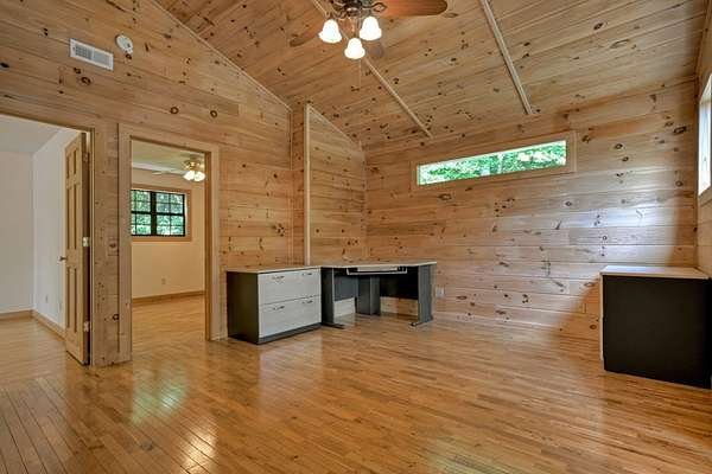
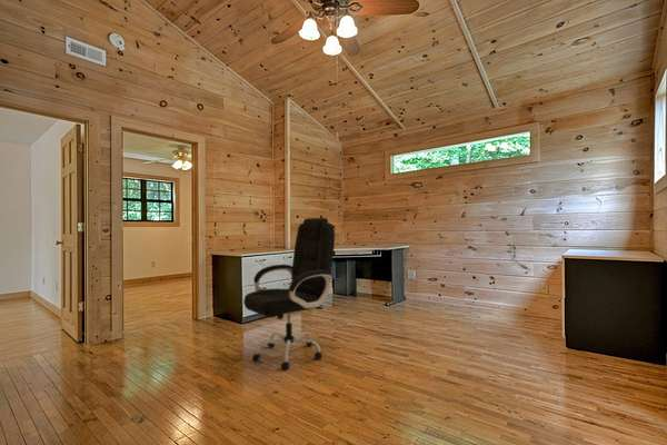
+ office chair (290, 286)
